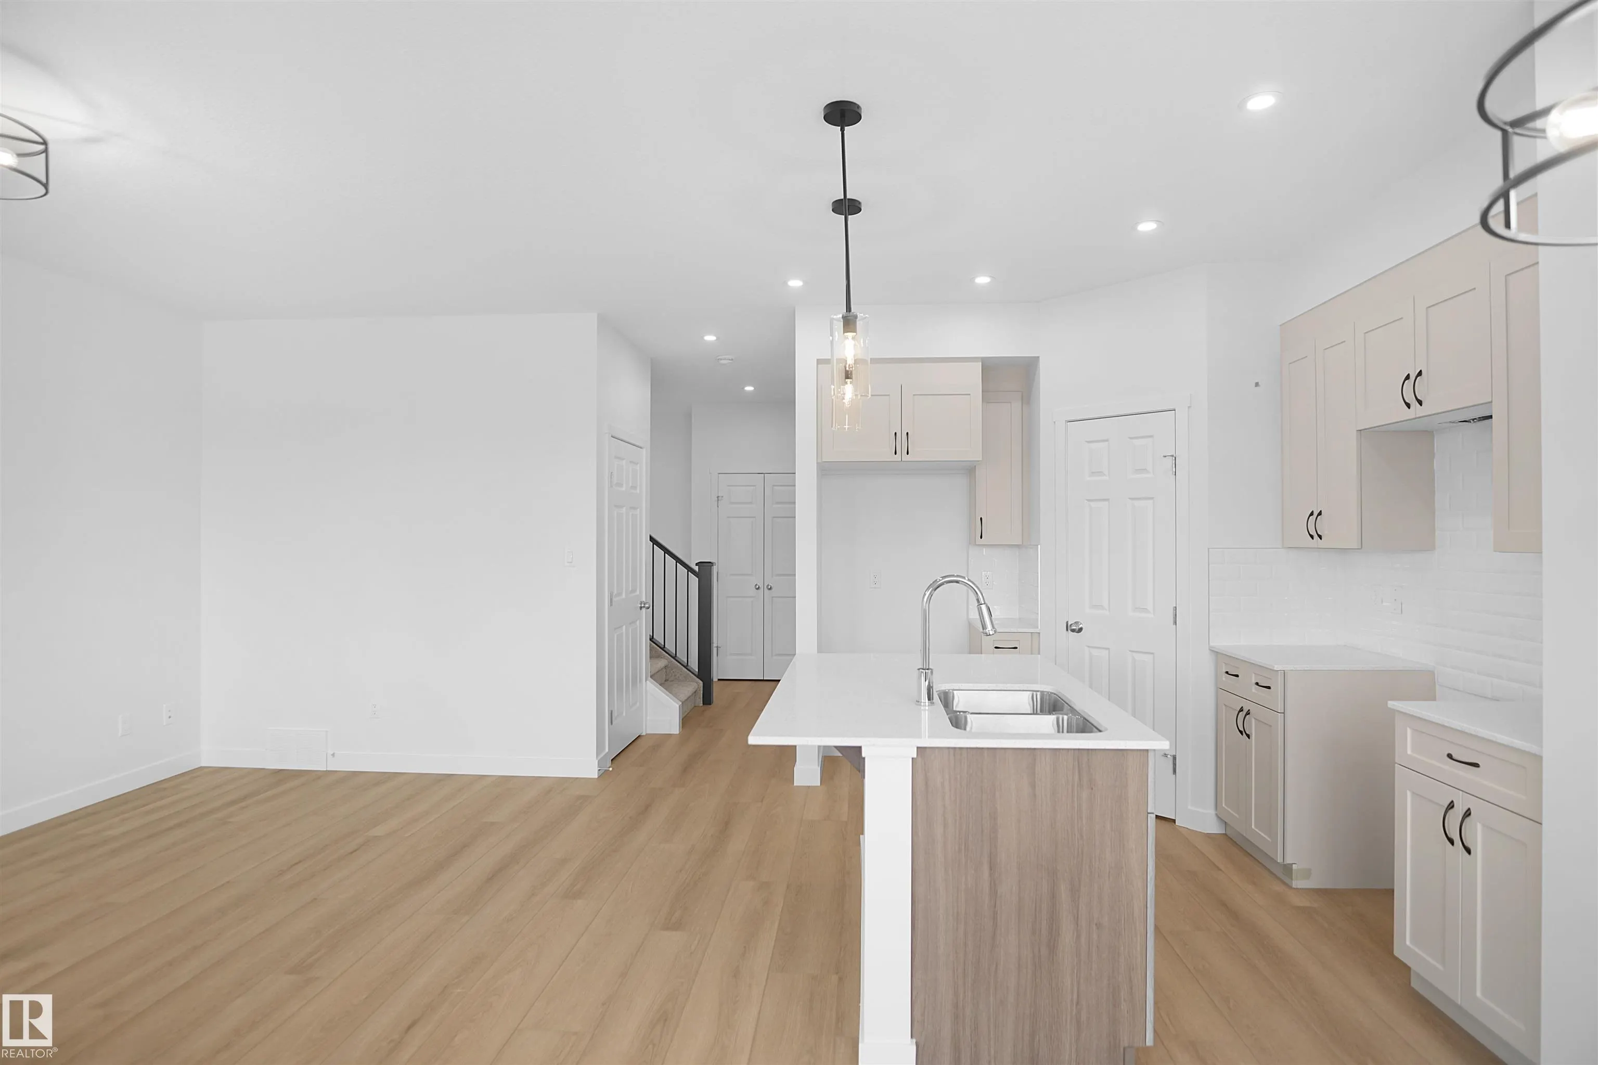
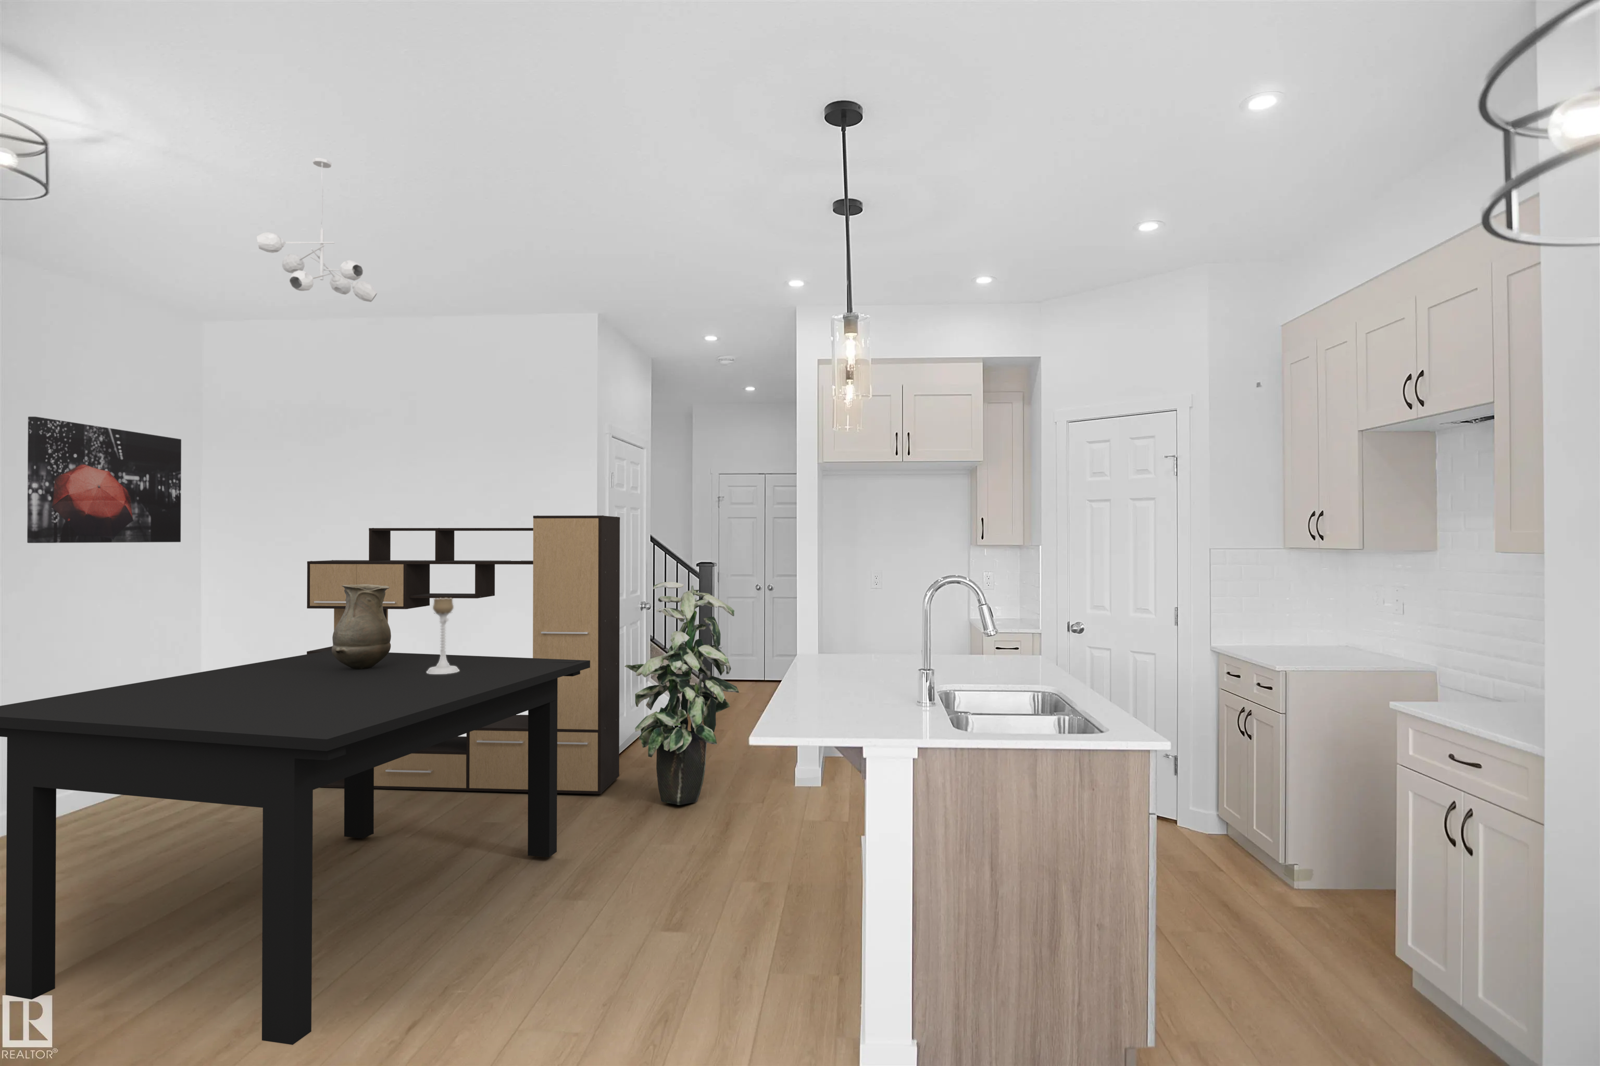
+ vase (362, 626)
+ indoor plant (680, 690)
+ candle holder (443, 634)
+ dining table (325, 785)
+ media console (459, 597)
+ wall art (112, 485)
+ ceiling light fixture (320, 232)
